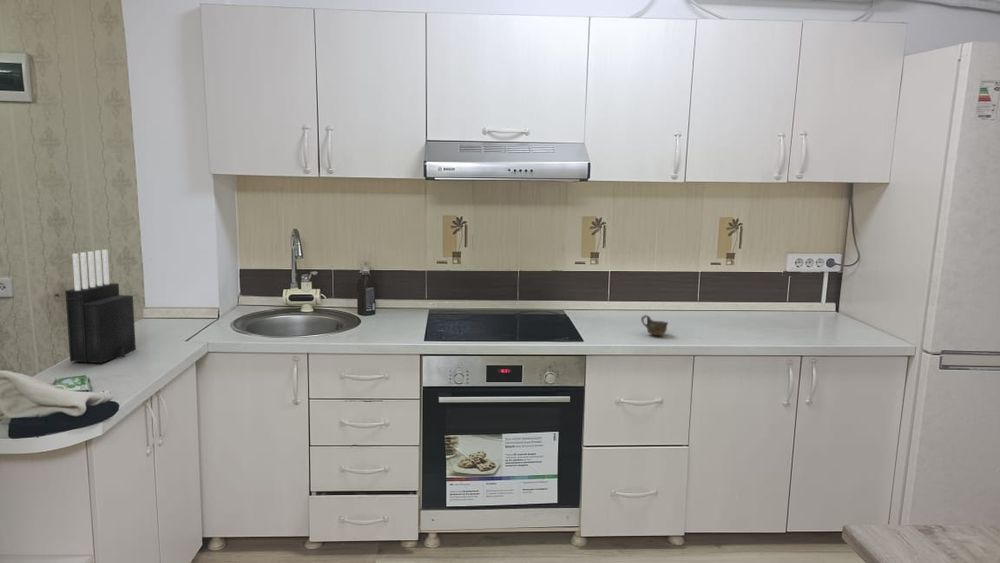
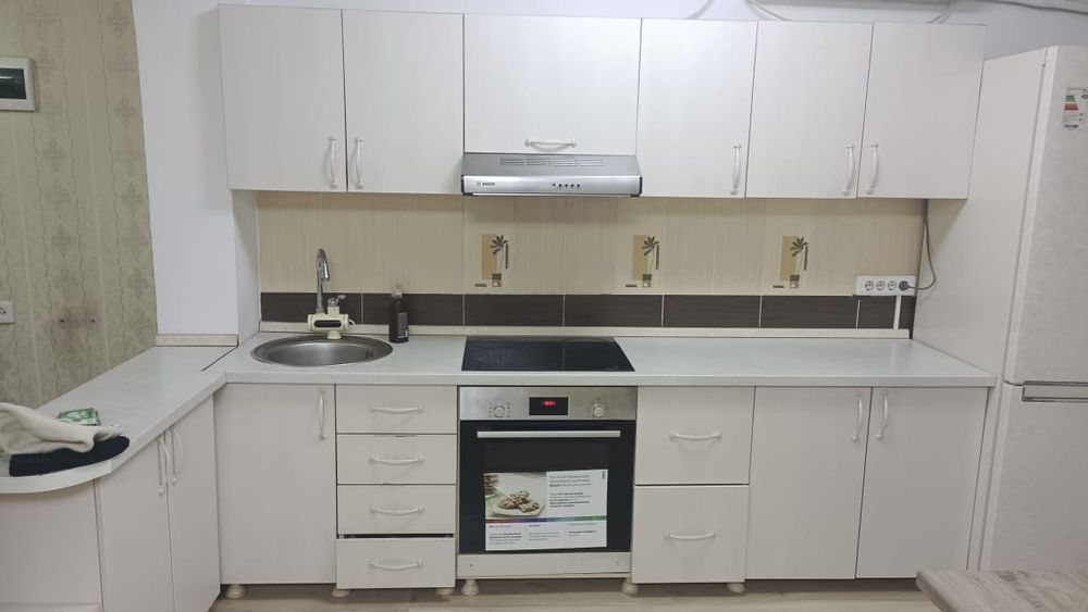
- knife block (104, 304)
- cup (655, 325)
